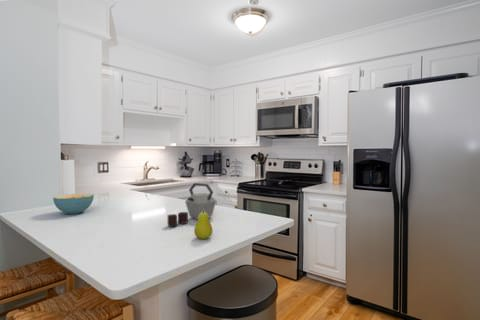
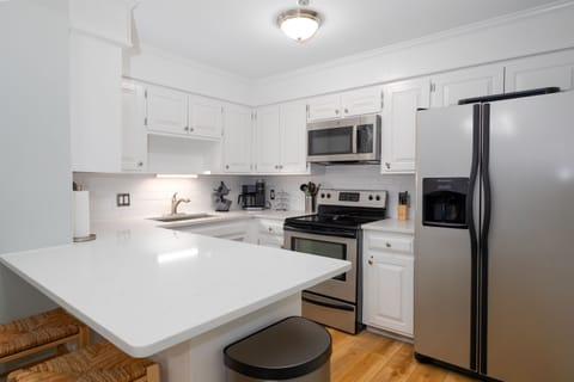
- fruit (203, 223)
- cereal bowl (74, 204)
- kettle (190, 202)
